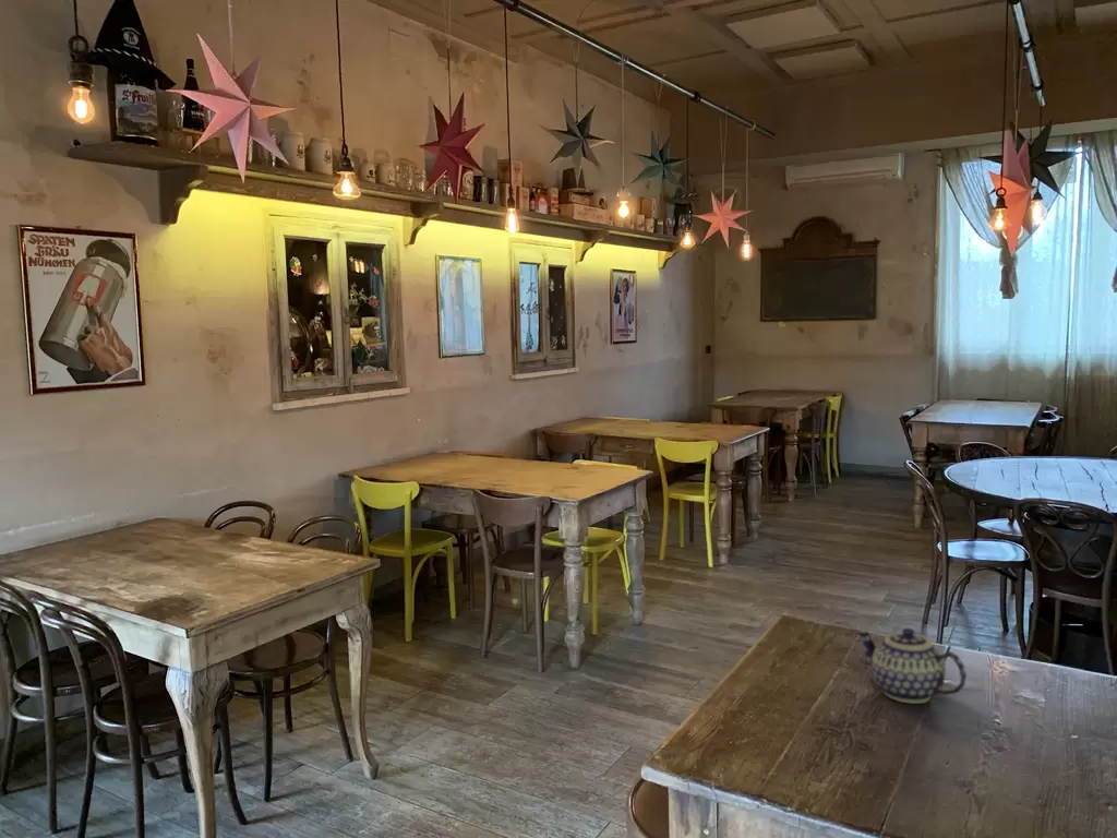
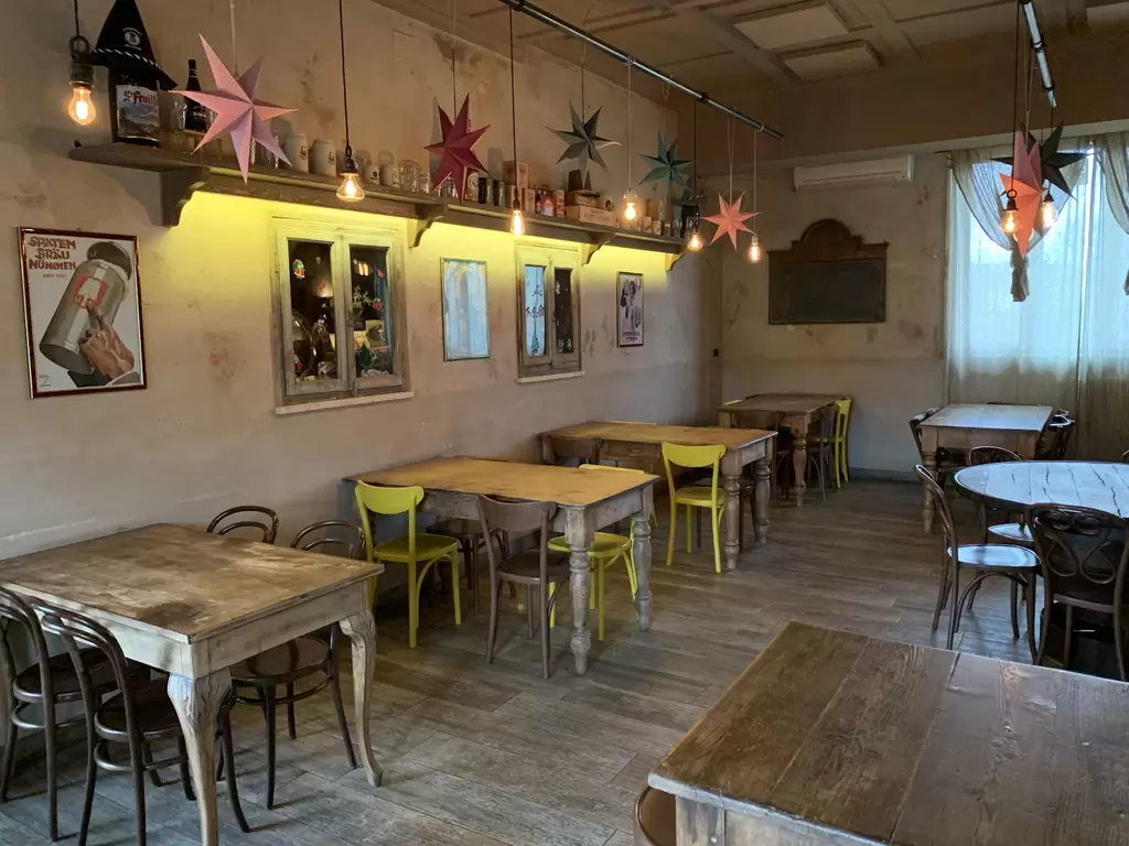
- teapot (908, 661)
